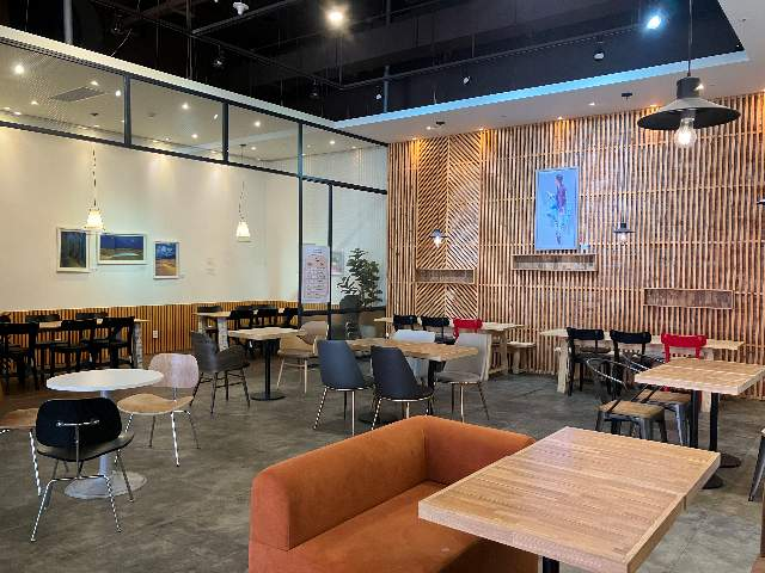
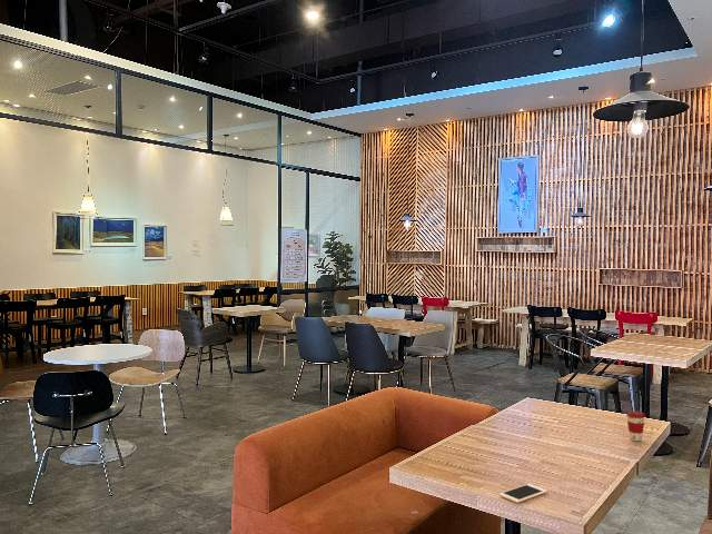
+ coffee cup (635, 426)
+ cell phone (523, 492)
